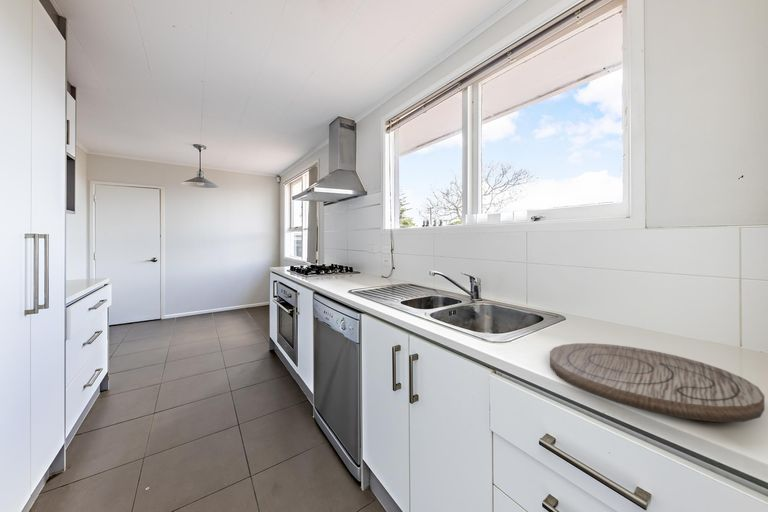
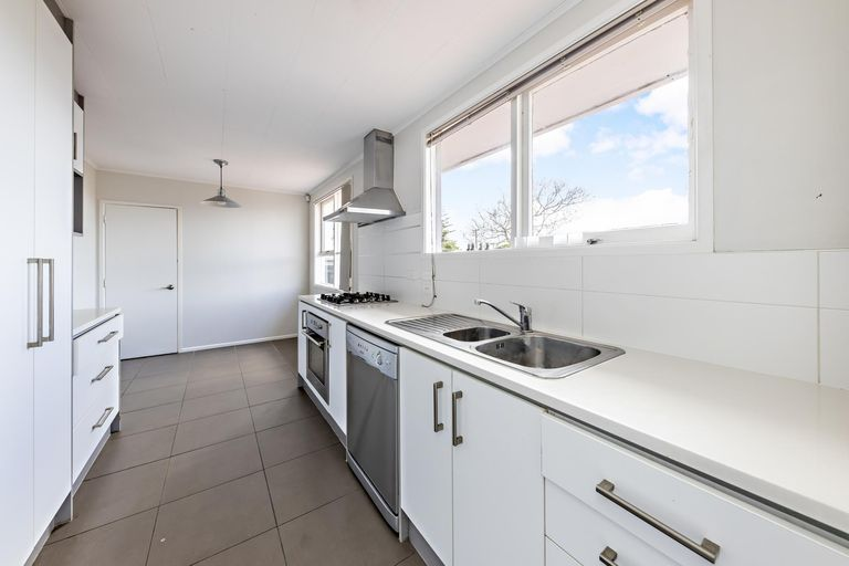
- cutting board (637, 372)
